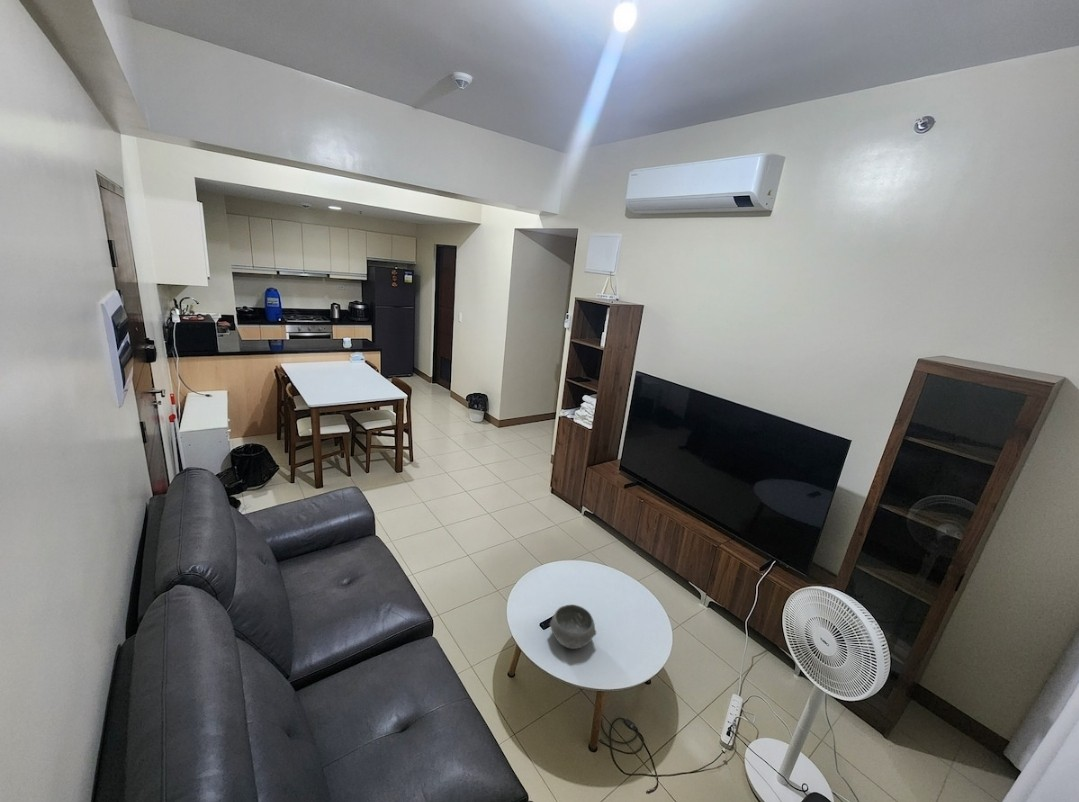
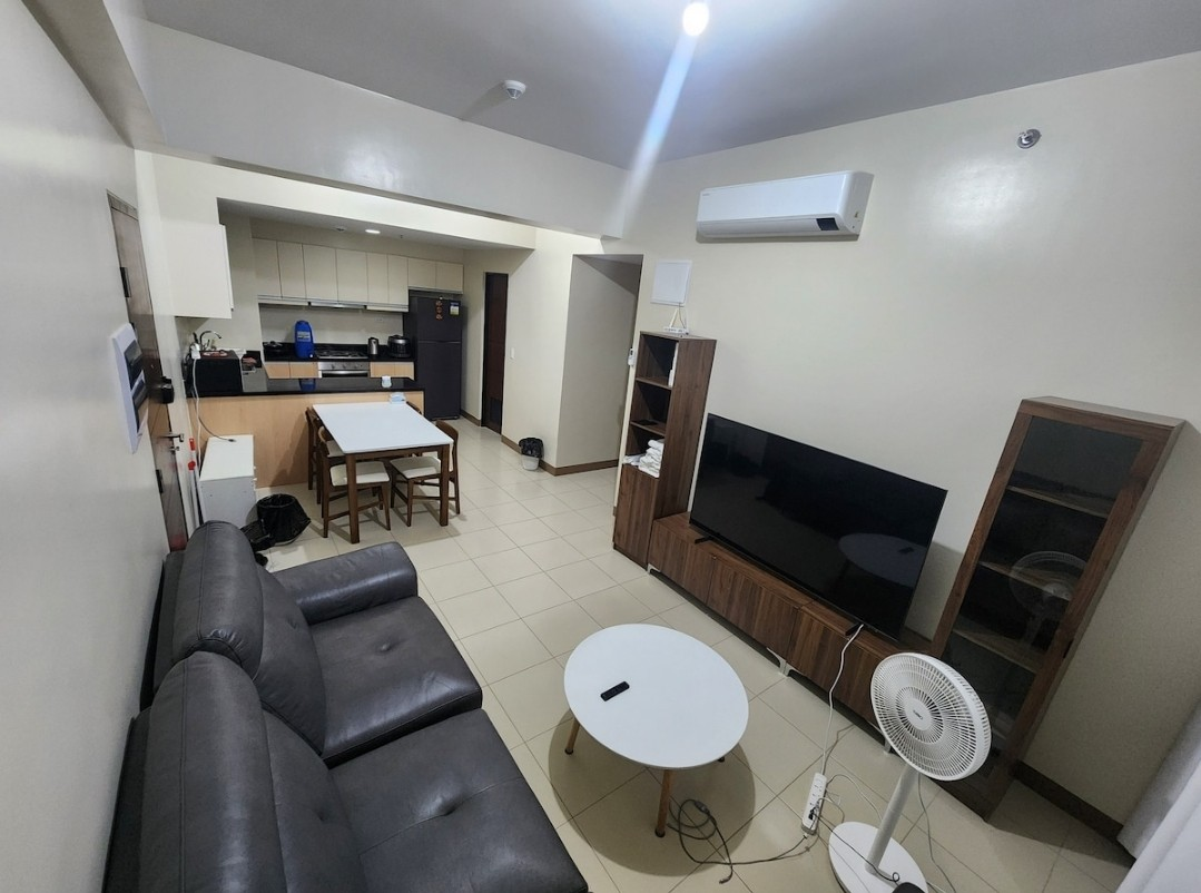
- bowl (572, 629)
